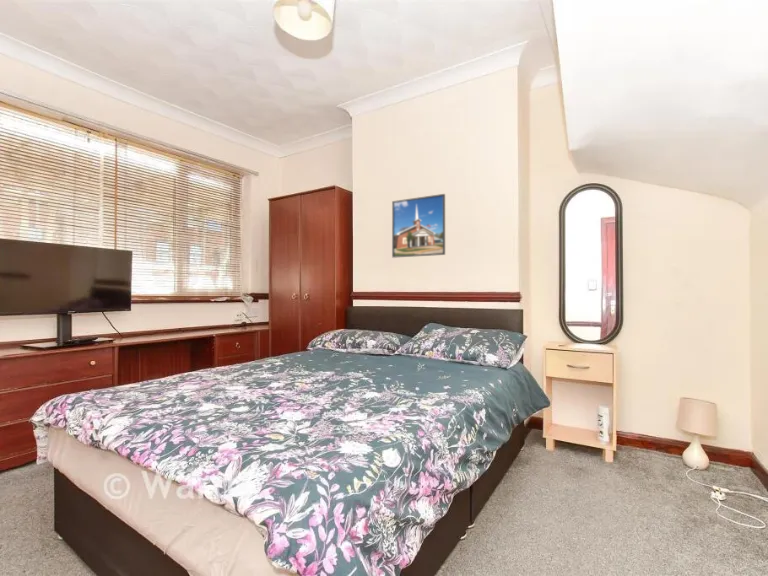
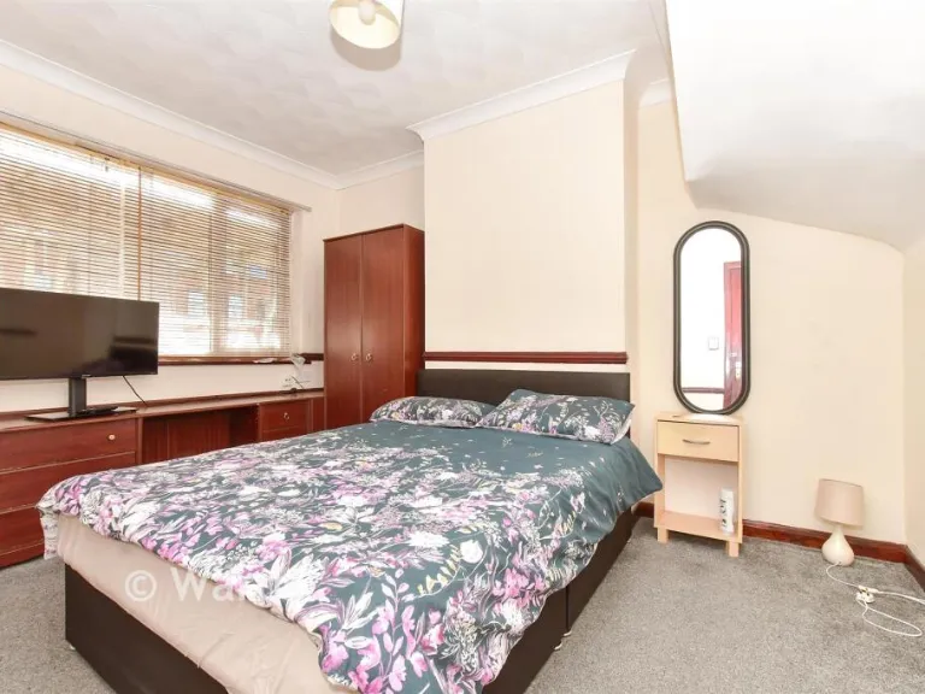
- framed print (417, 227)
